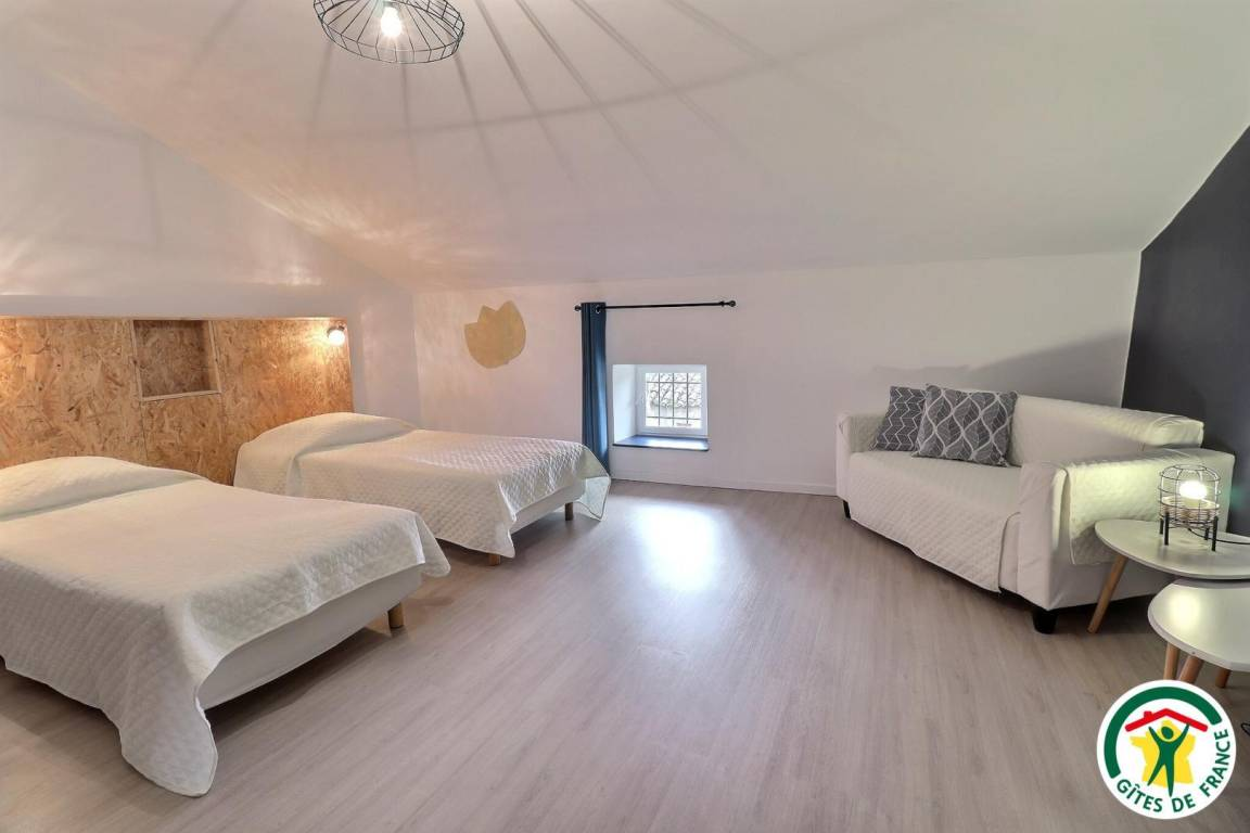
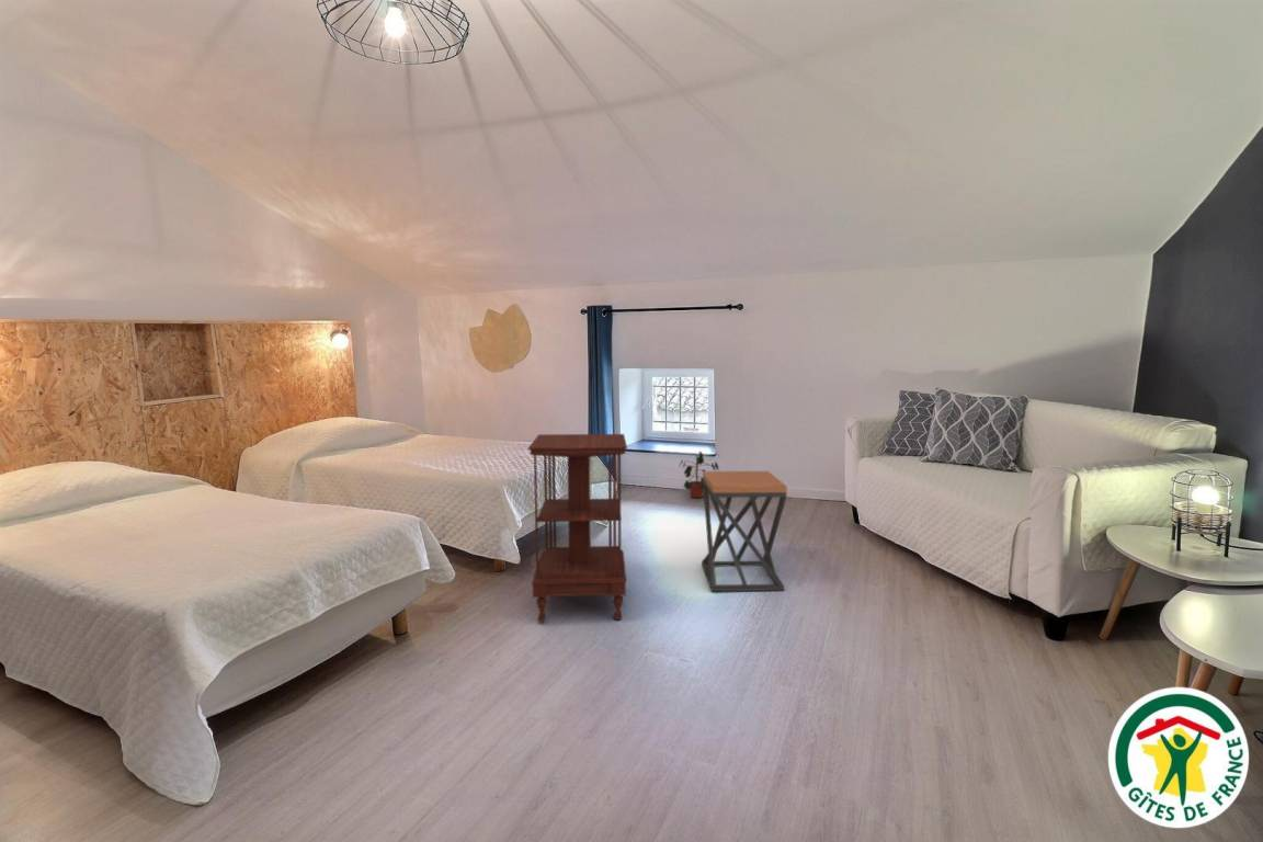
+ side table (580, 523)
+ potted plant (698, 473)
+ stool (740, 527)
